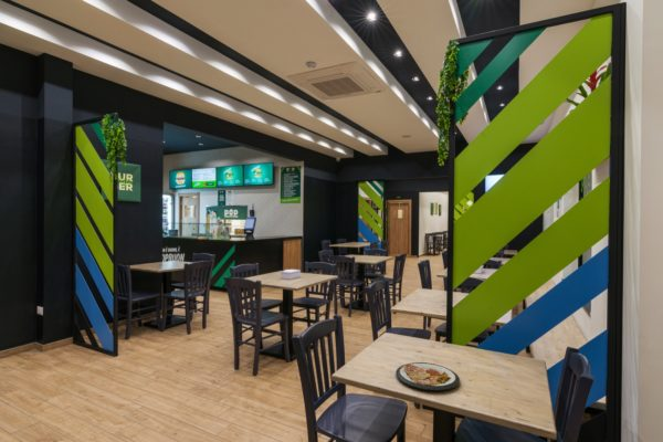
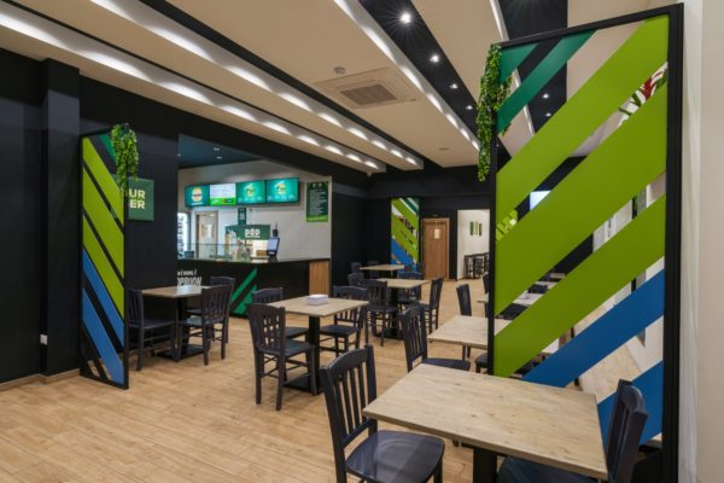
- dish (427, 373)
